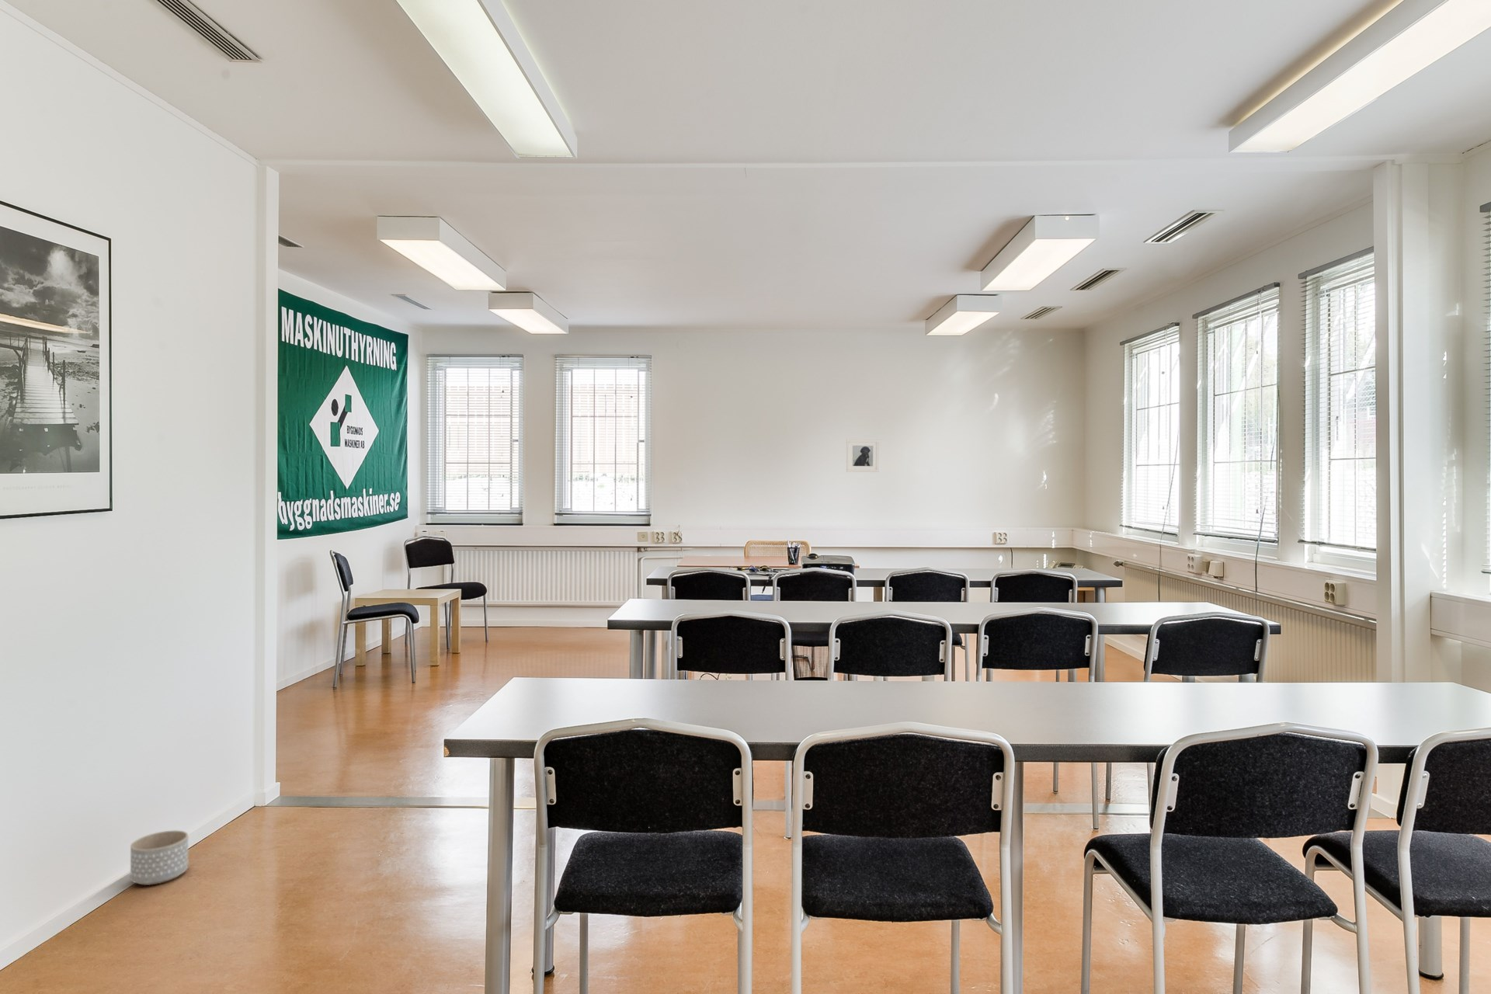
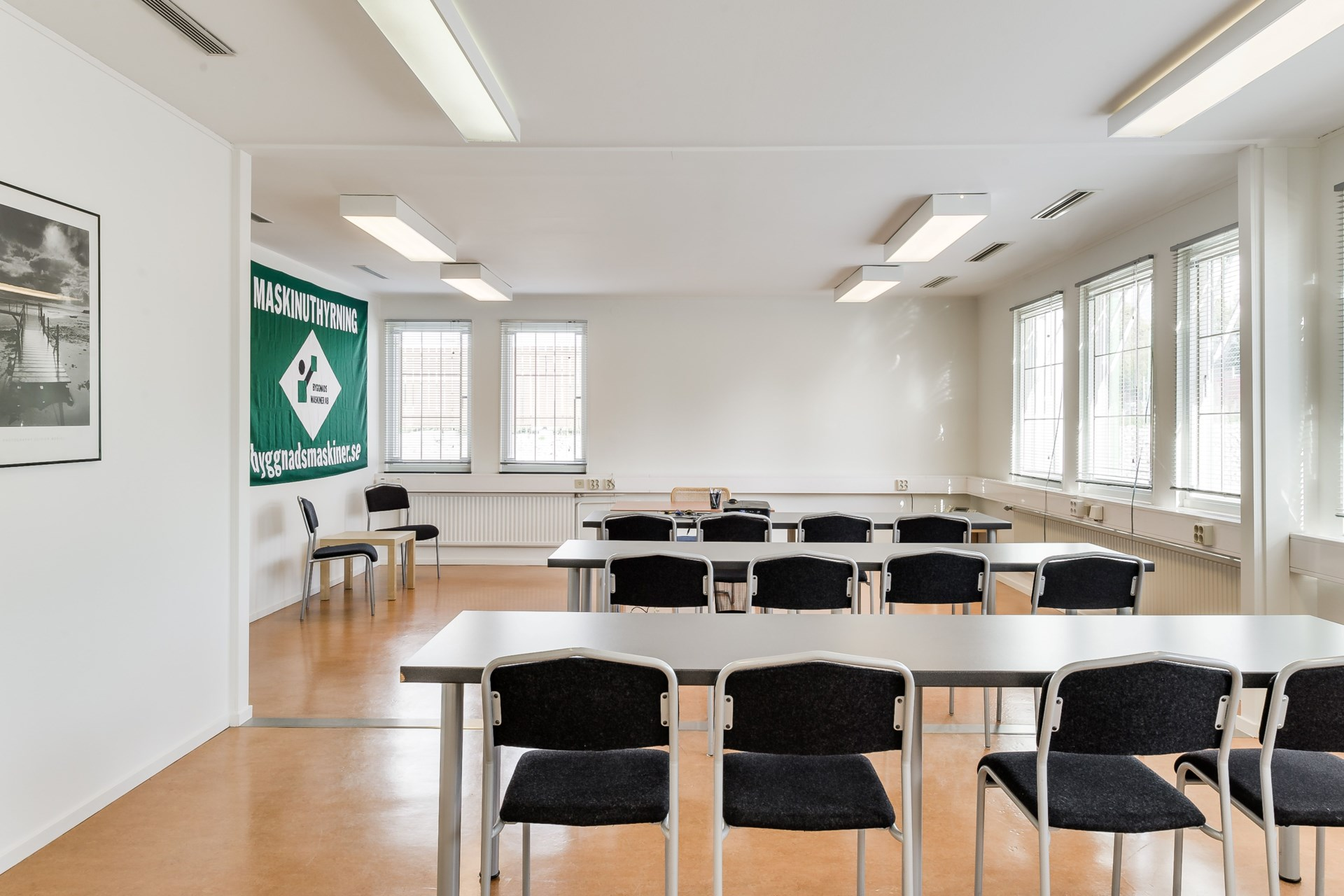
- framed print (862, 456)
- planter (160, 859)
